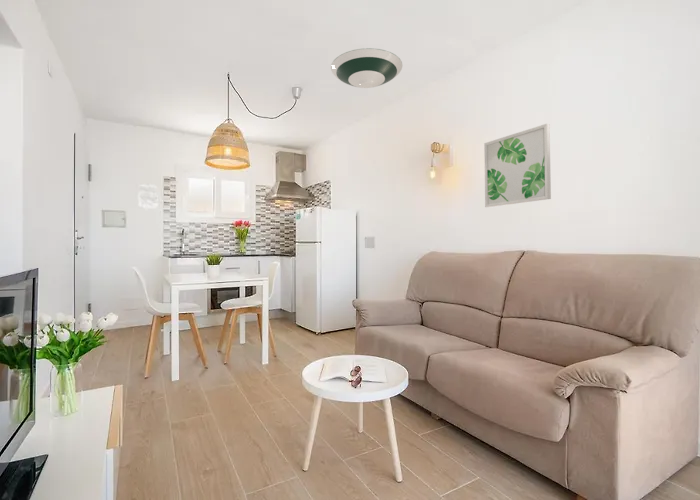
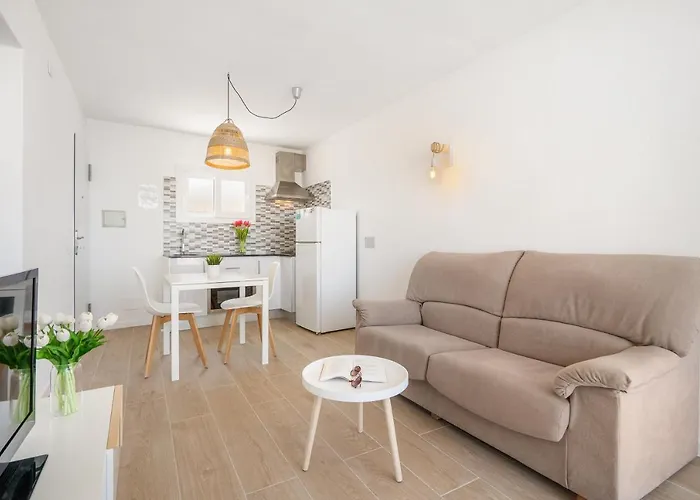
- wall art (515, 168)
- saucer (366, 76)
